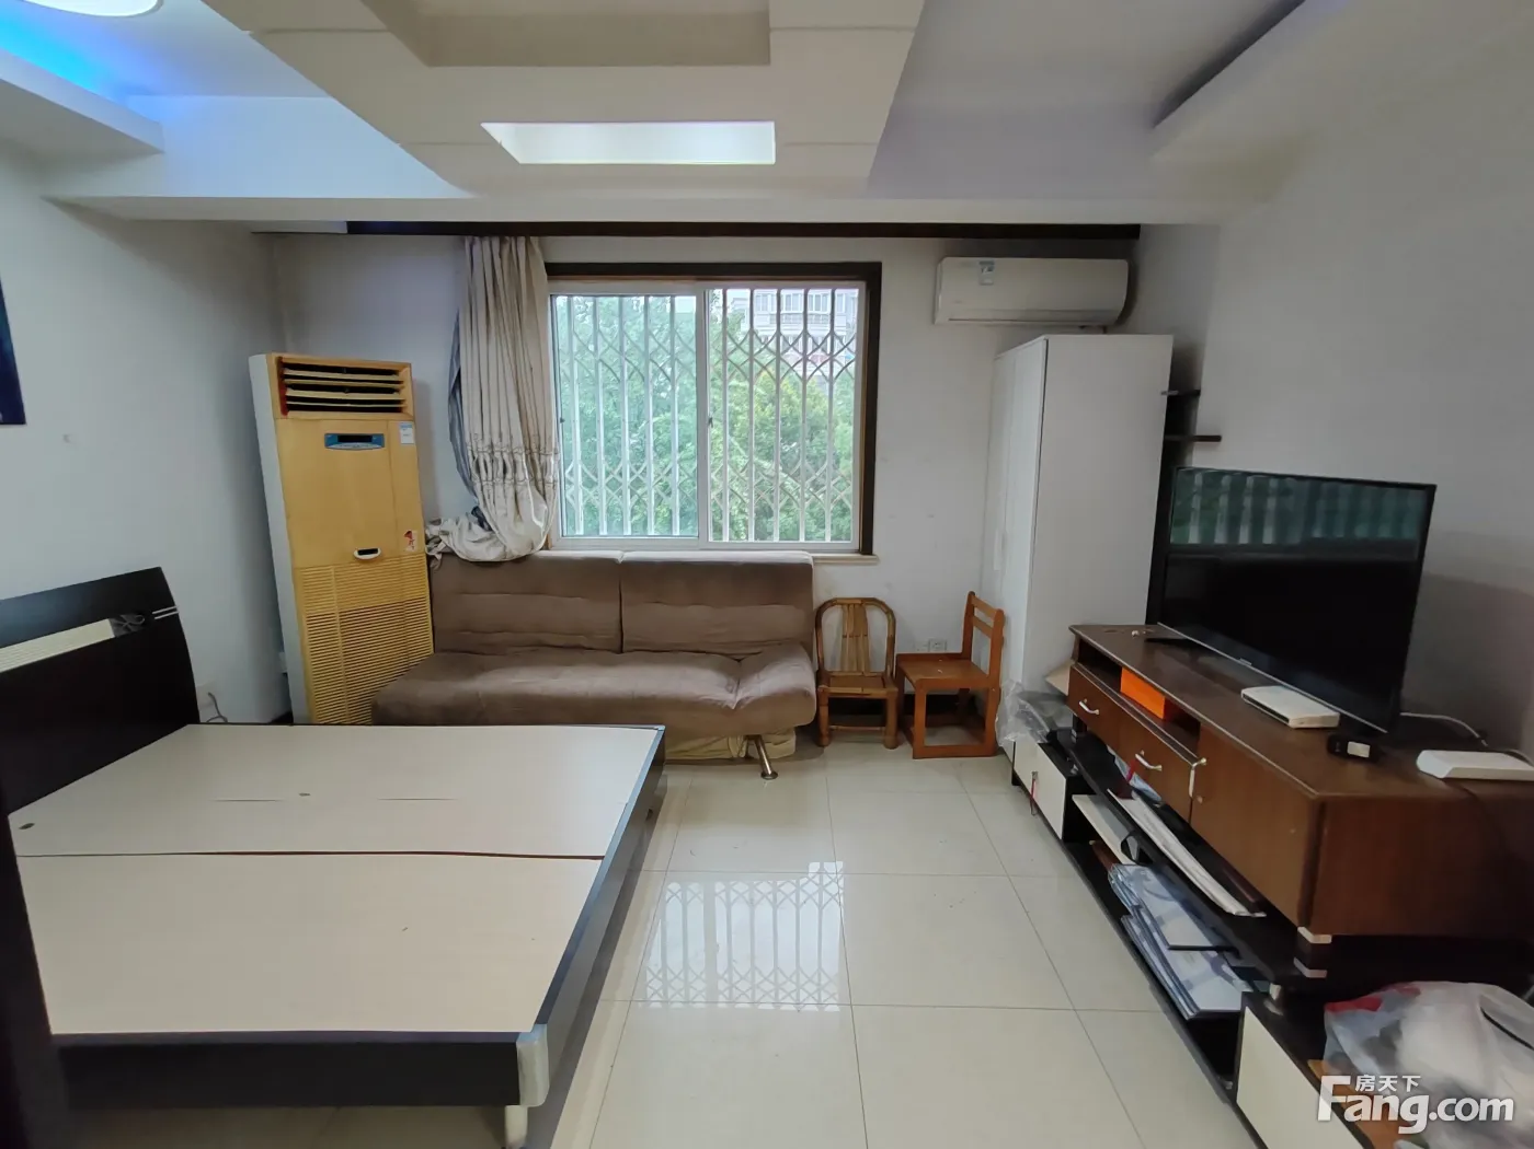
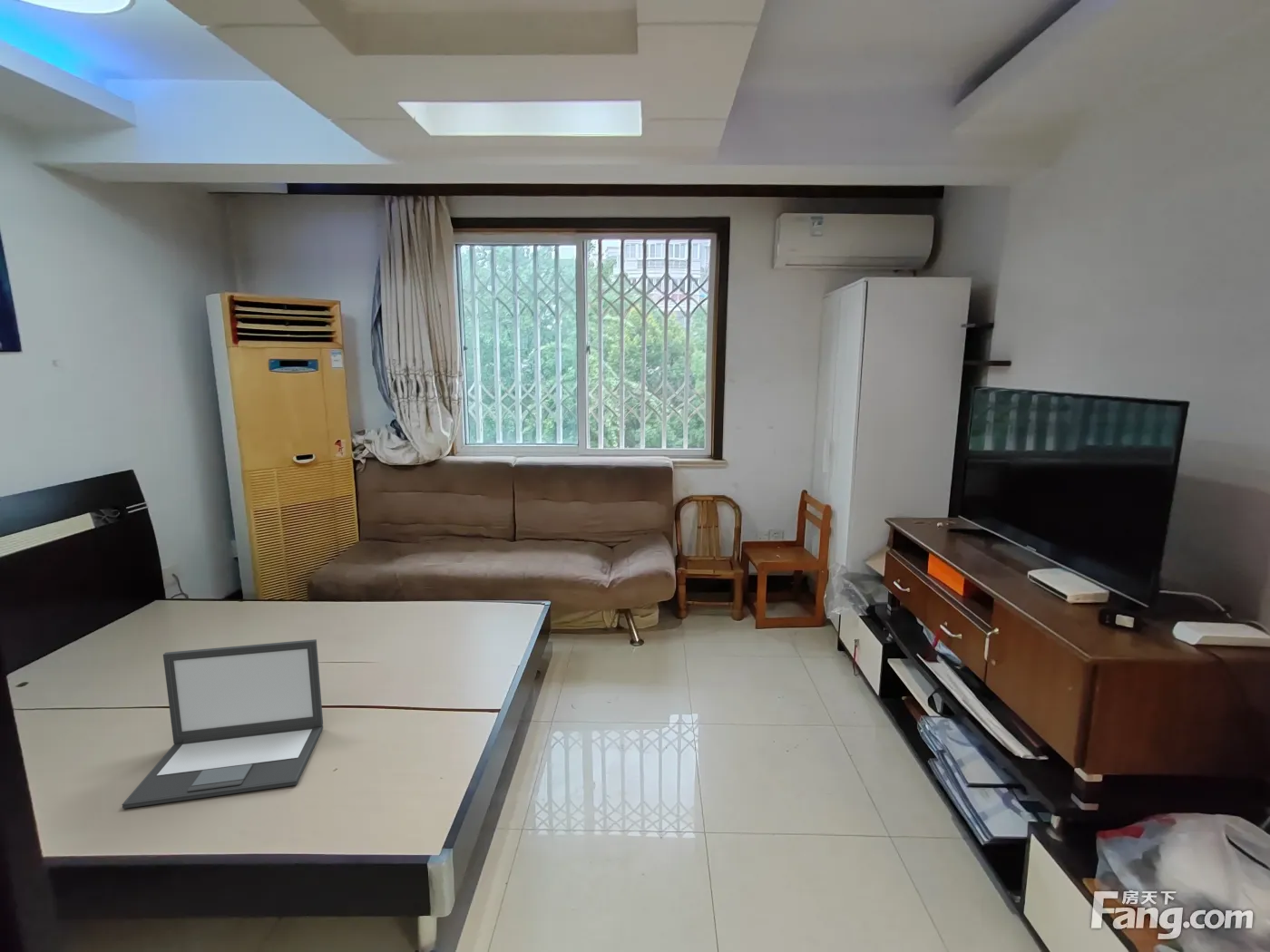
+ laptop (229, 715)
